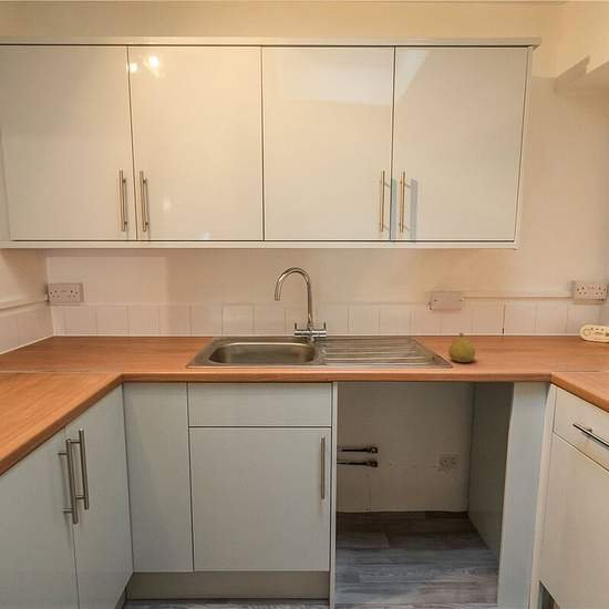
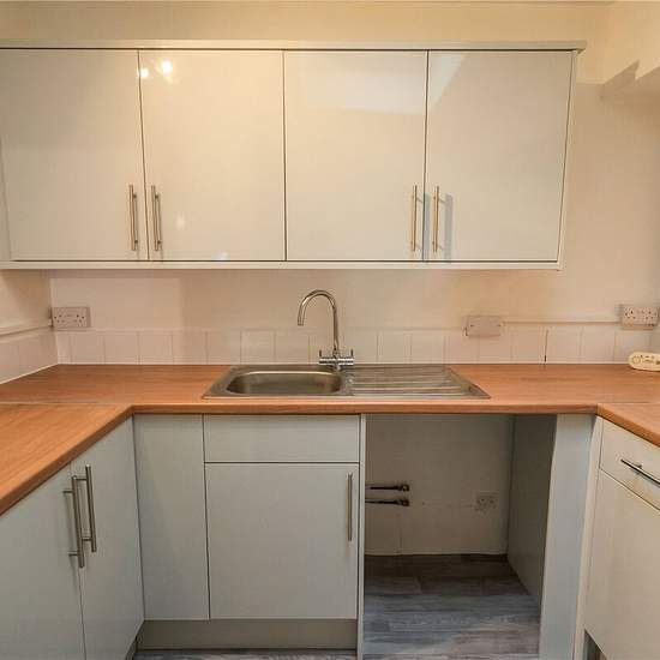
- fruit (462, 347)
